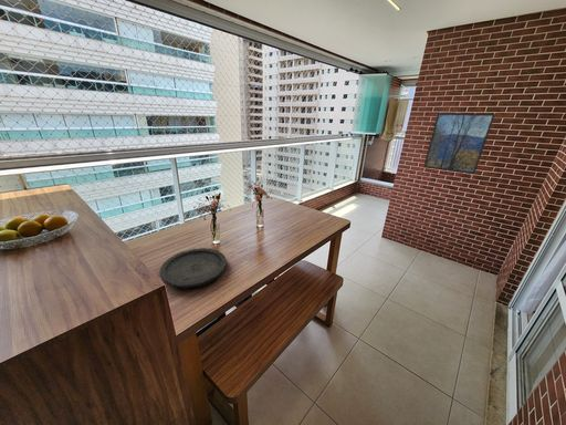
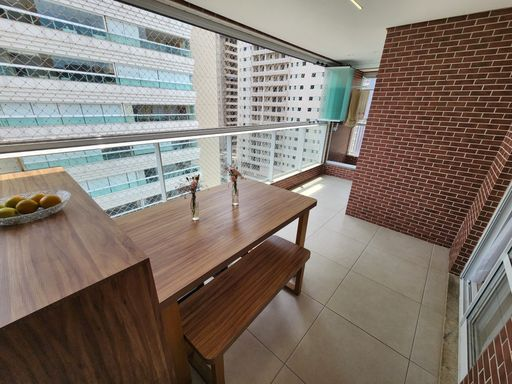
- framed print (455, 143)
- plate (195, 266)
